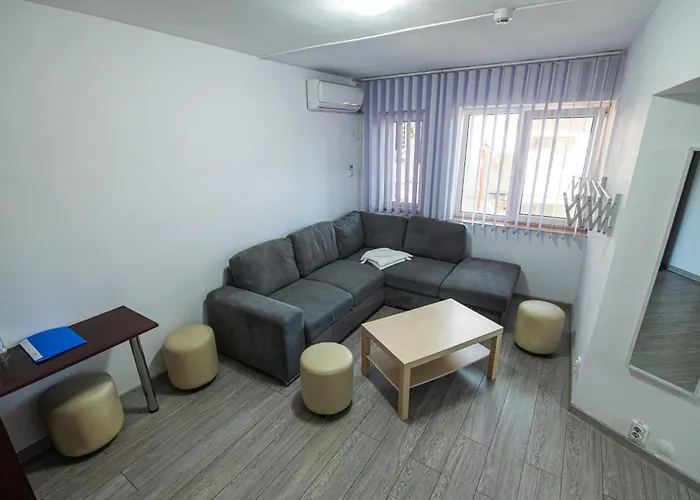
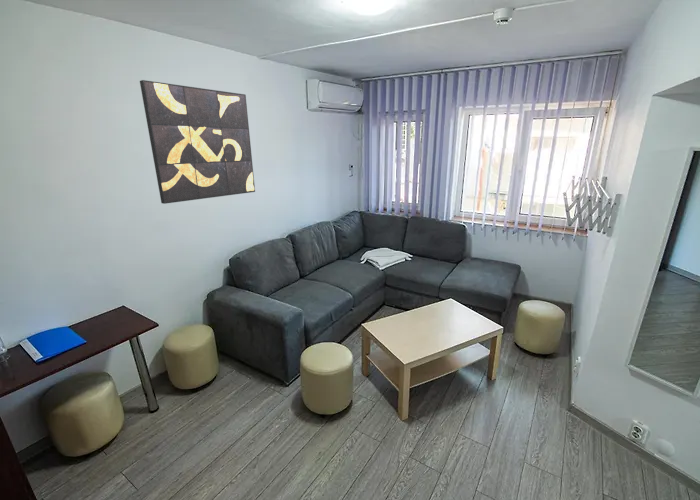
+ wall art (206, 145)
